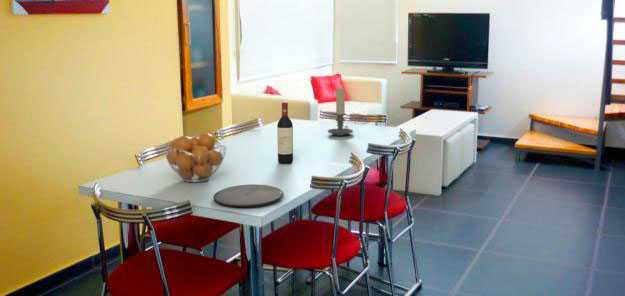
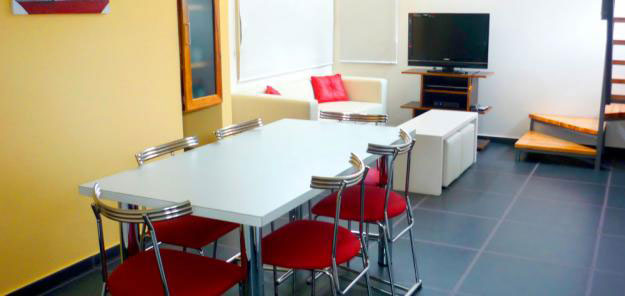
- wine bottle (285, 132)
- plate (248, 195)
- candle holder (341, 110)
- fruit basket (195, 156)
